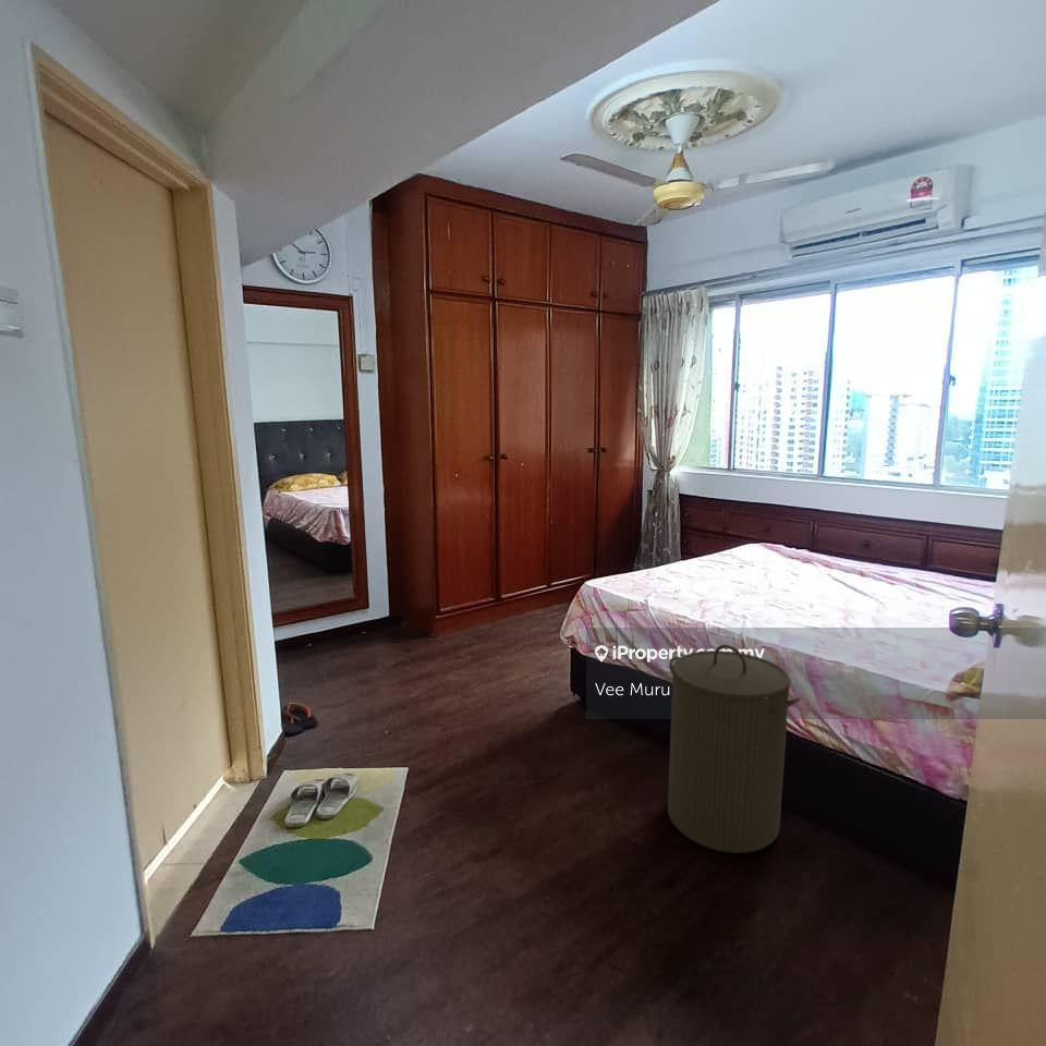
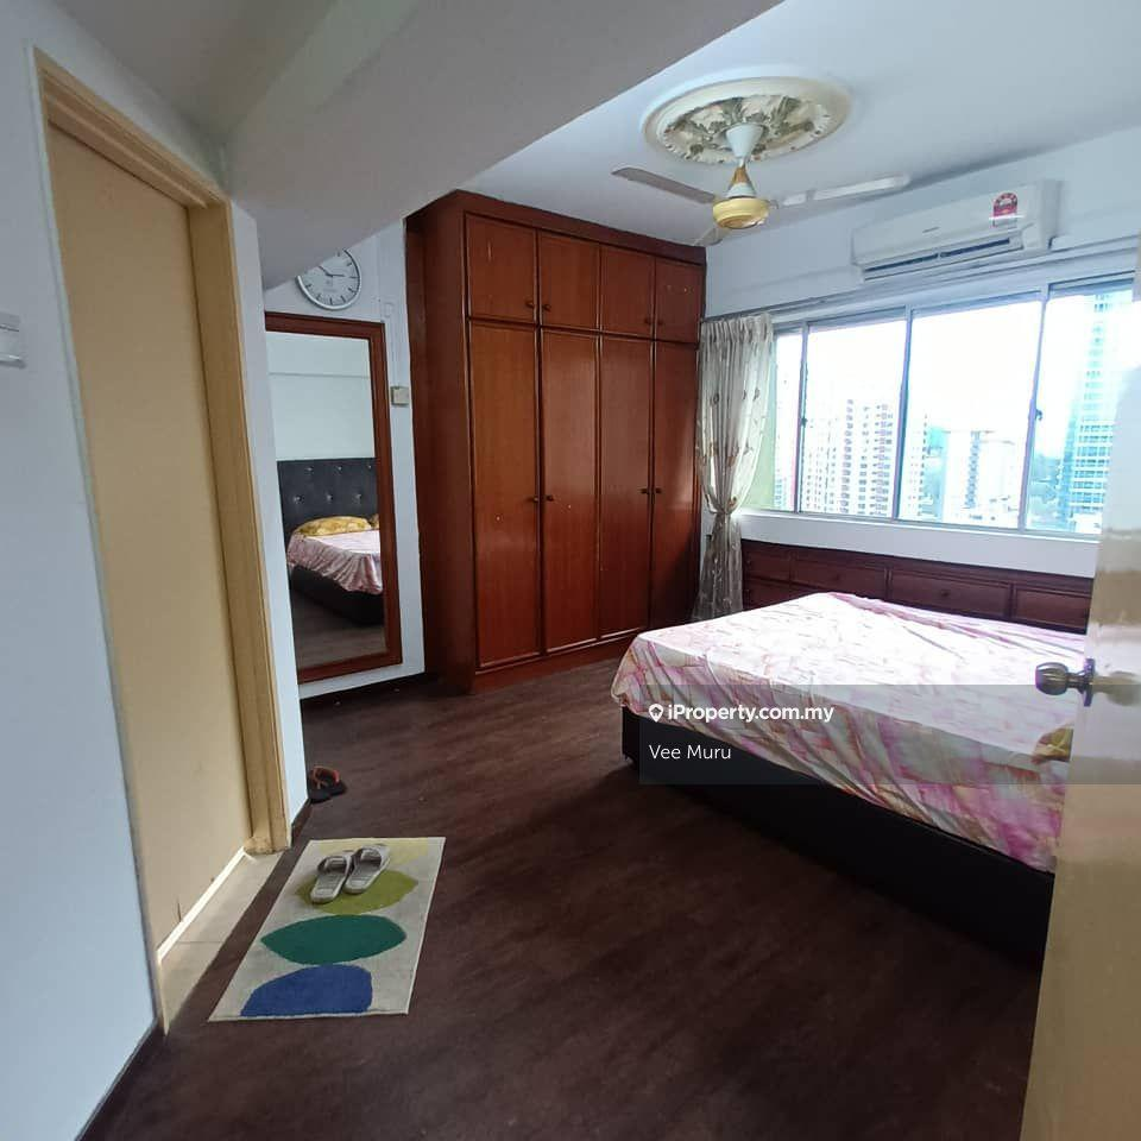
- laundry hamper (726, 734)
